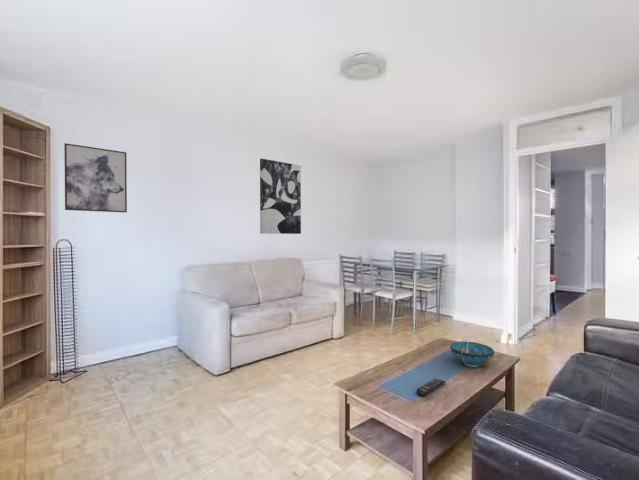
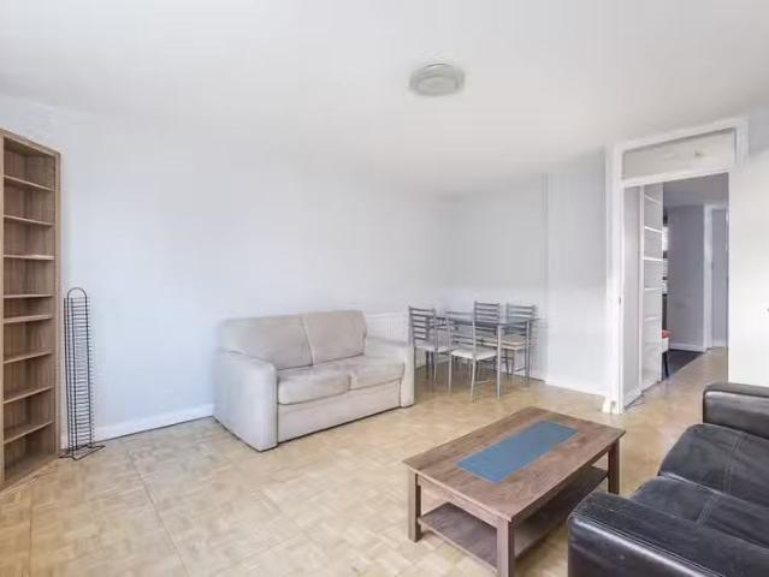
- wall art (97, 179)
- remote control (431, 386)
- wall art (281, 198)
- decorative bowl (471, 355)
